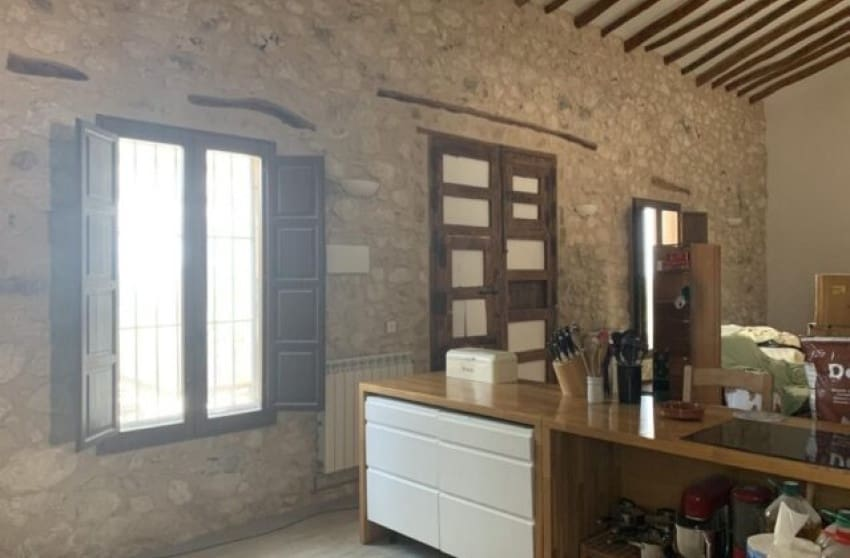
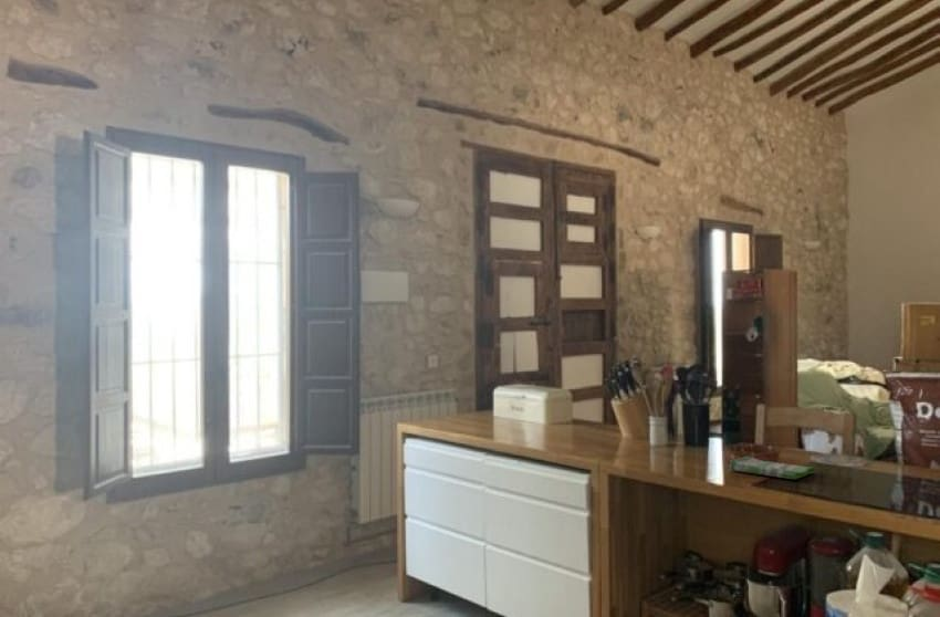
+ dish towel (771, 466)
